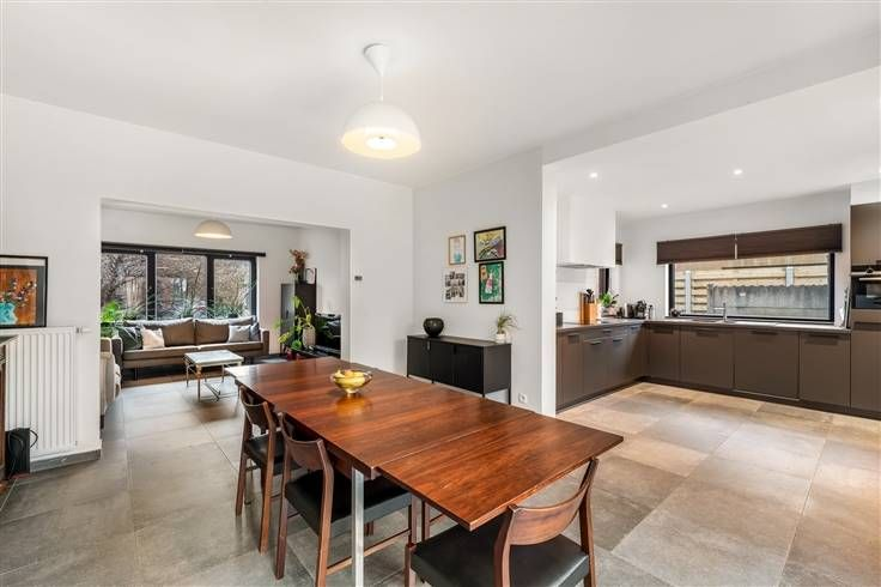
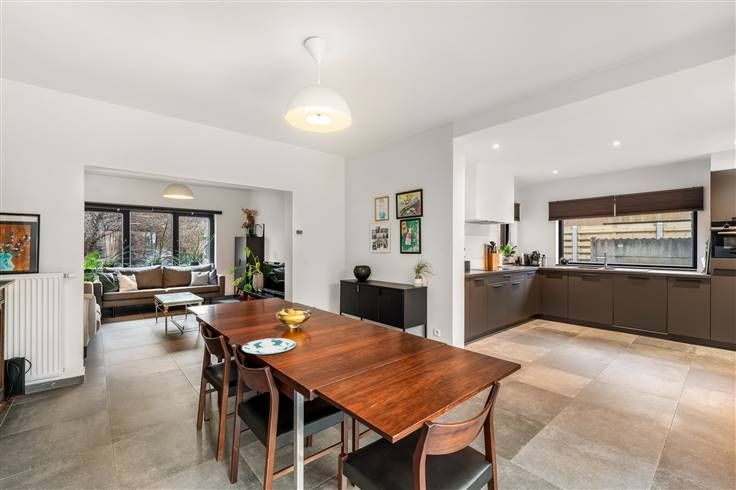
+ plate (269, 343)
